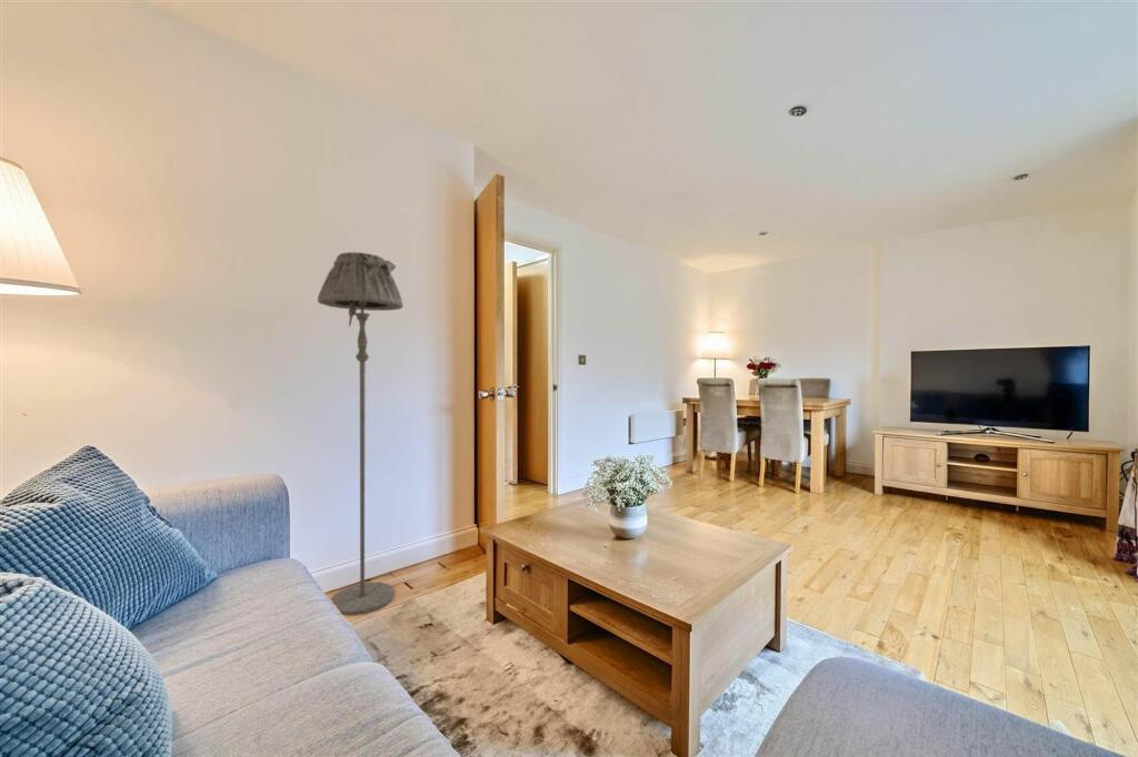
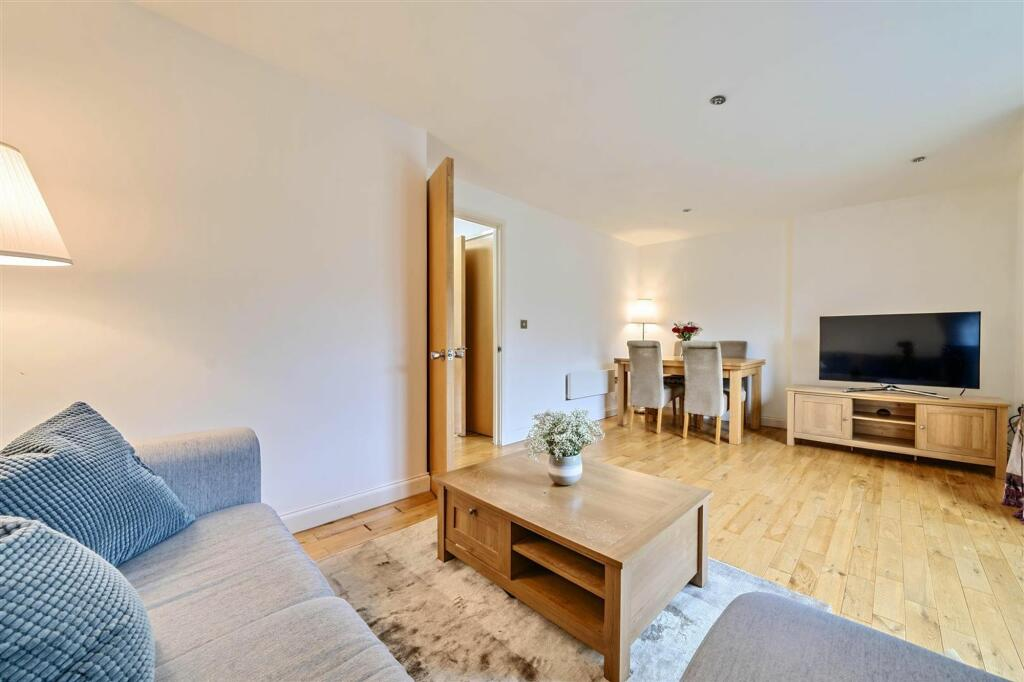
- floor lamp (361, 428)
